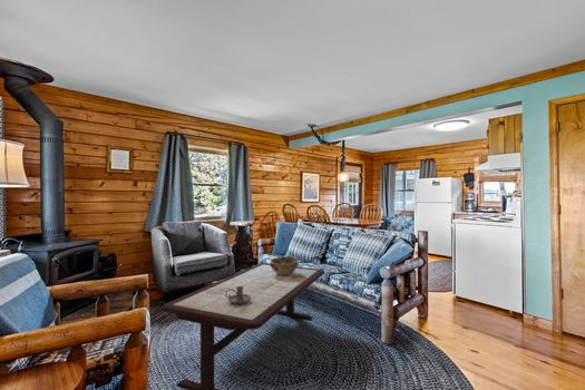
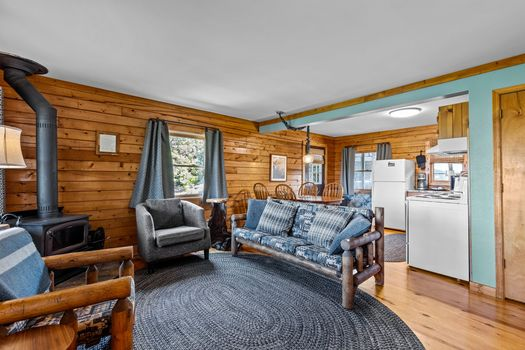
- candle holder (237, 293)
- decorative bowl (283, 266)
- coffee table (259, 314)
